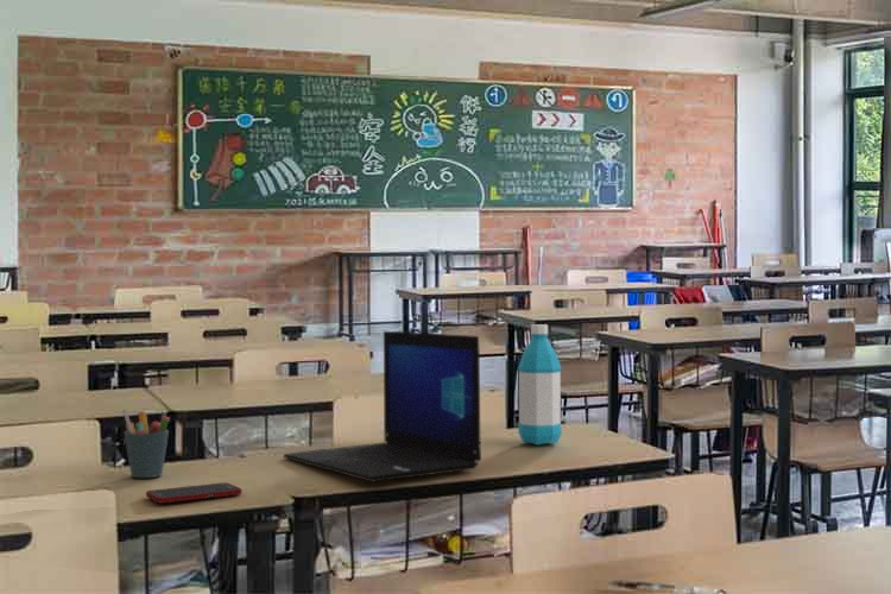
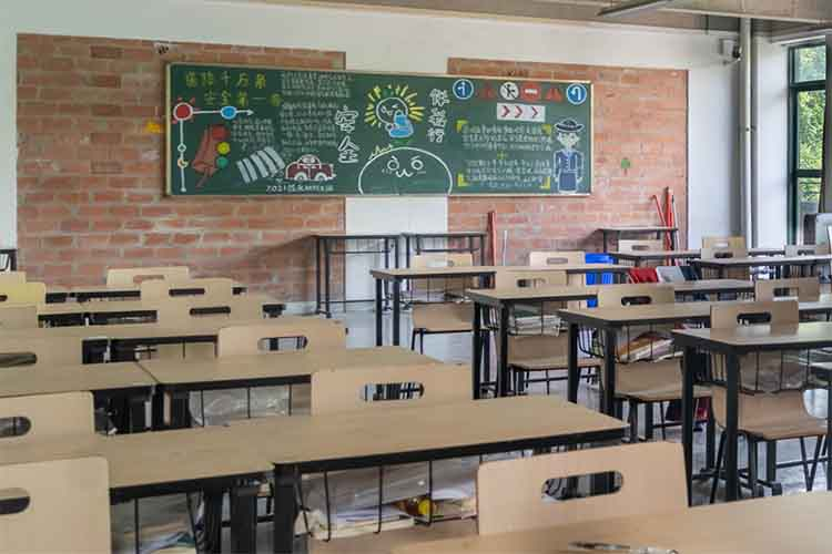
- laptop (384, 399)
- cell phone (194, 492)
- pen holder (146, 441)
- water bottle (539, 384)
